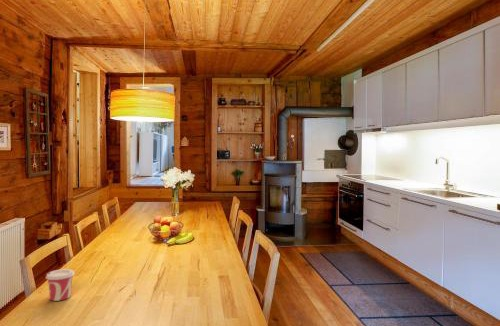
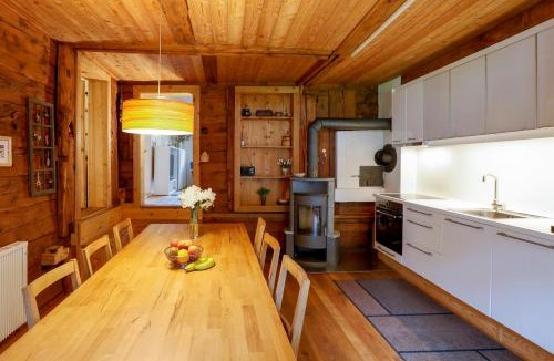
- cup (60, 284)
